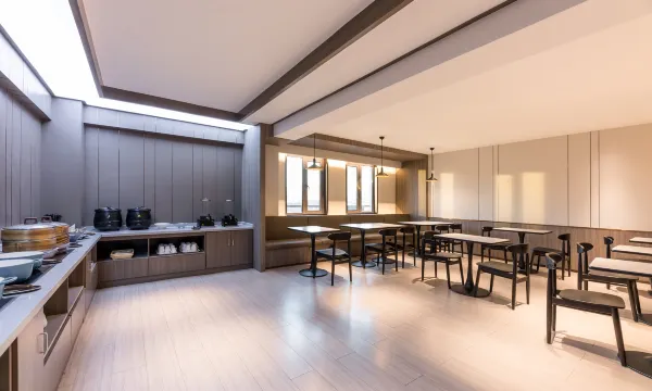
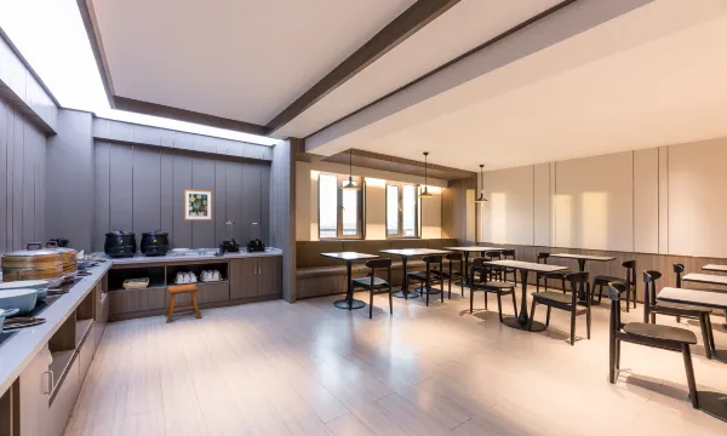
+ stool (182, 303)
+ wall art (198, 205)
